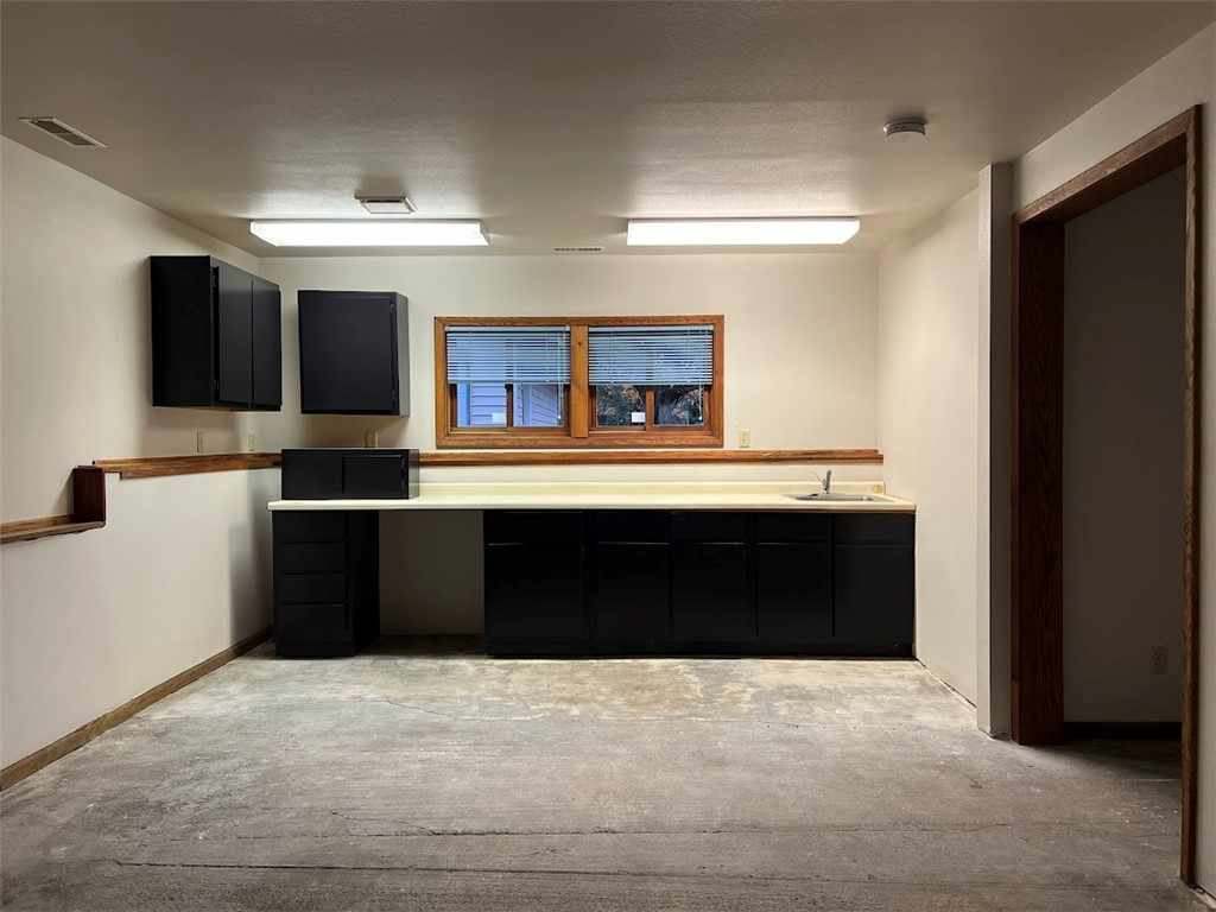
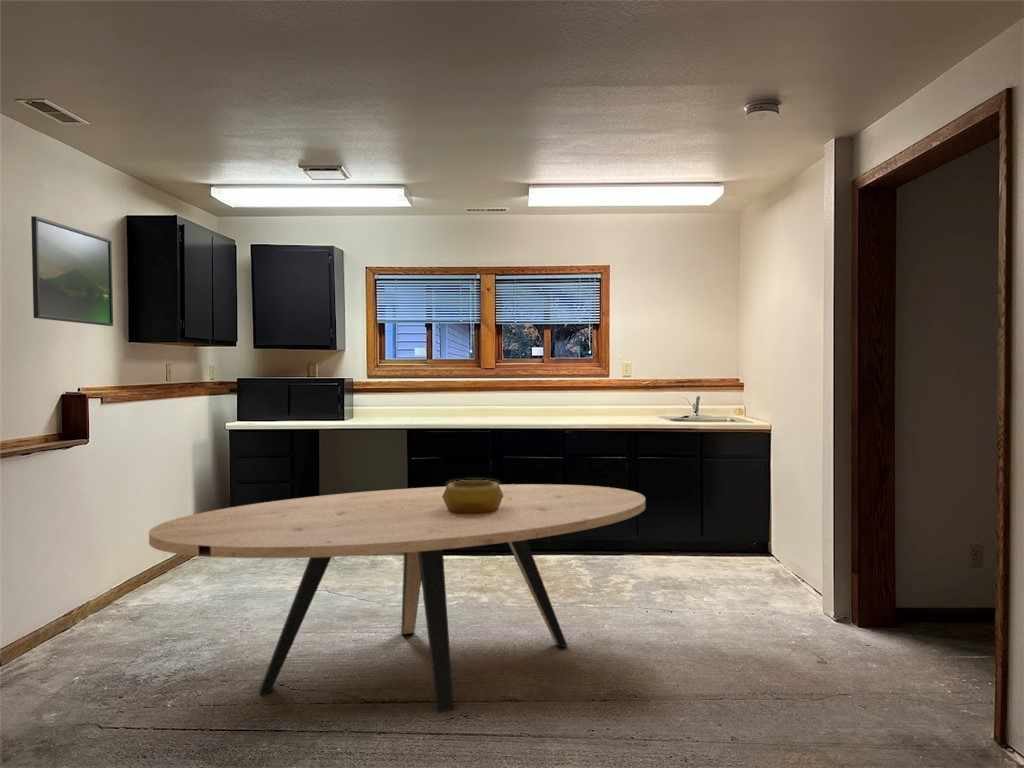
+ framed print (75, 275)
+ dining table (423, 587)
+ decorative bowl (472, 496)
